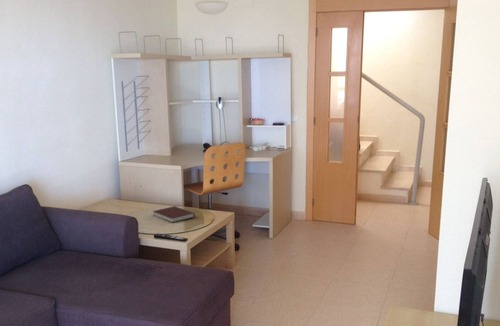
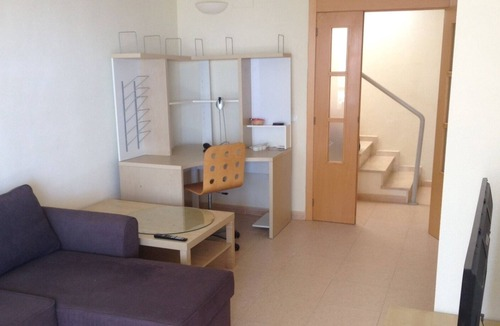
- notebook (173, 214)
